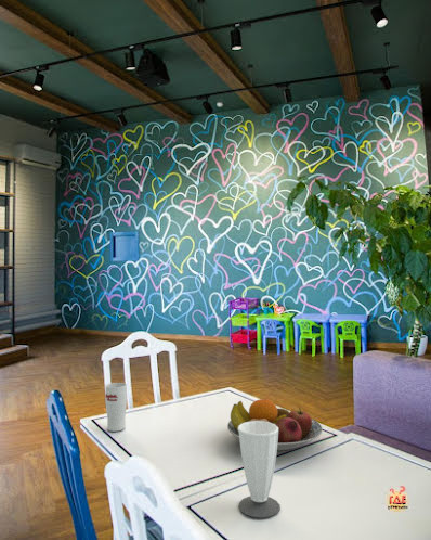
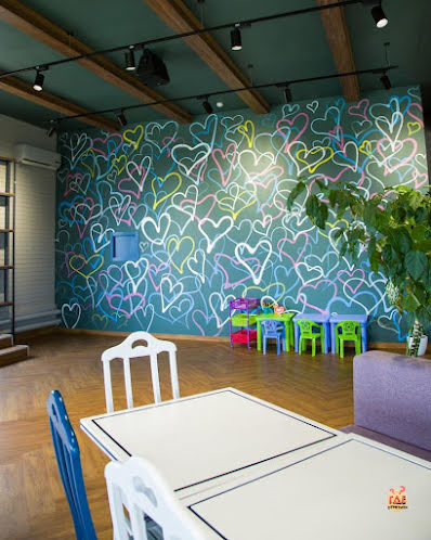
- cup (258, 466)
- cup (116, 407)
- fruit bowl (274, 422)
